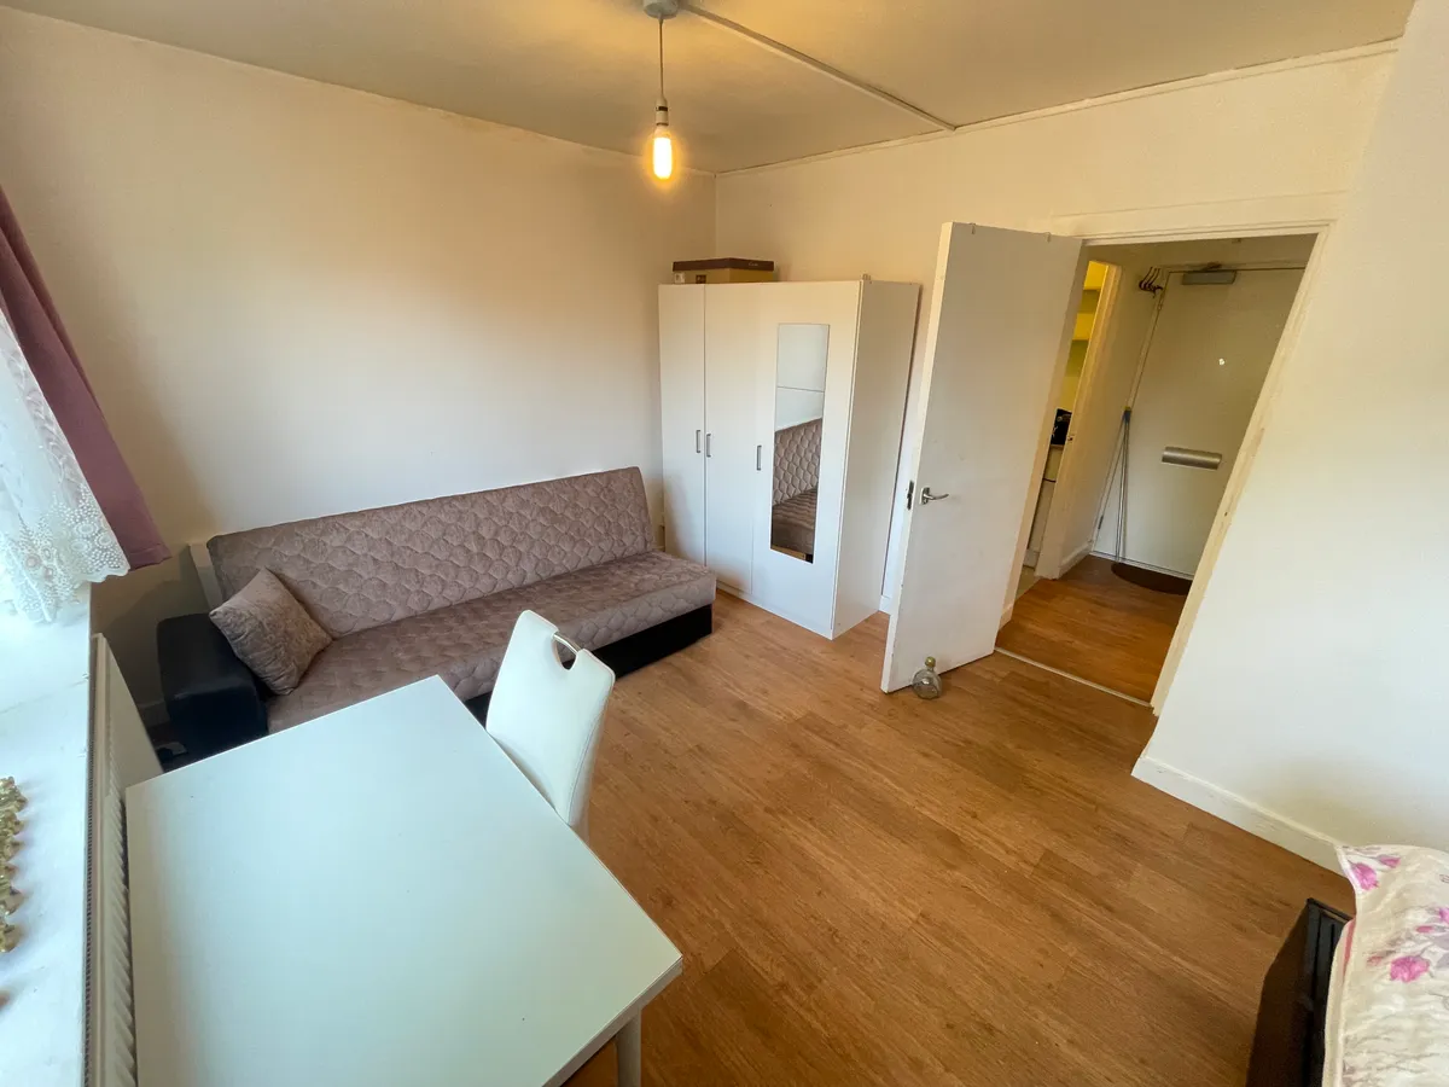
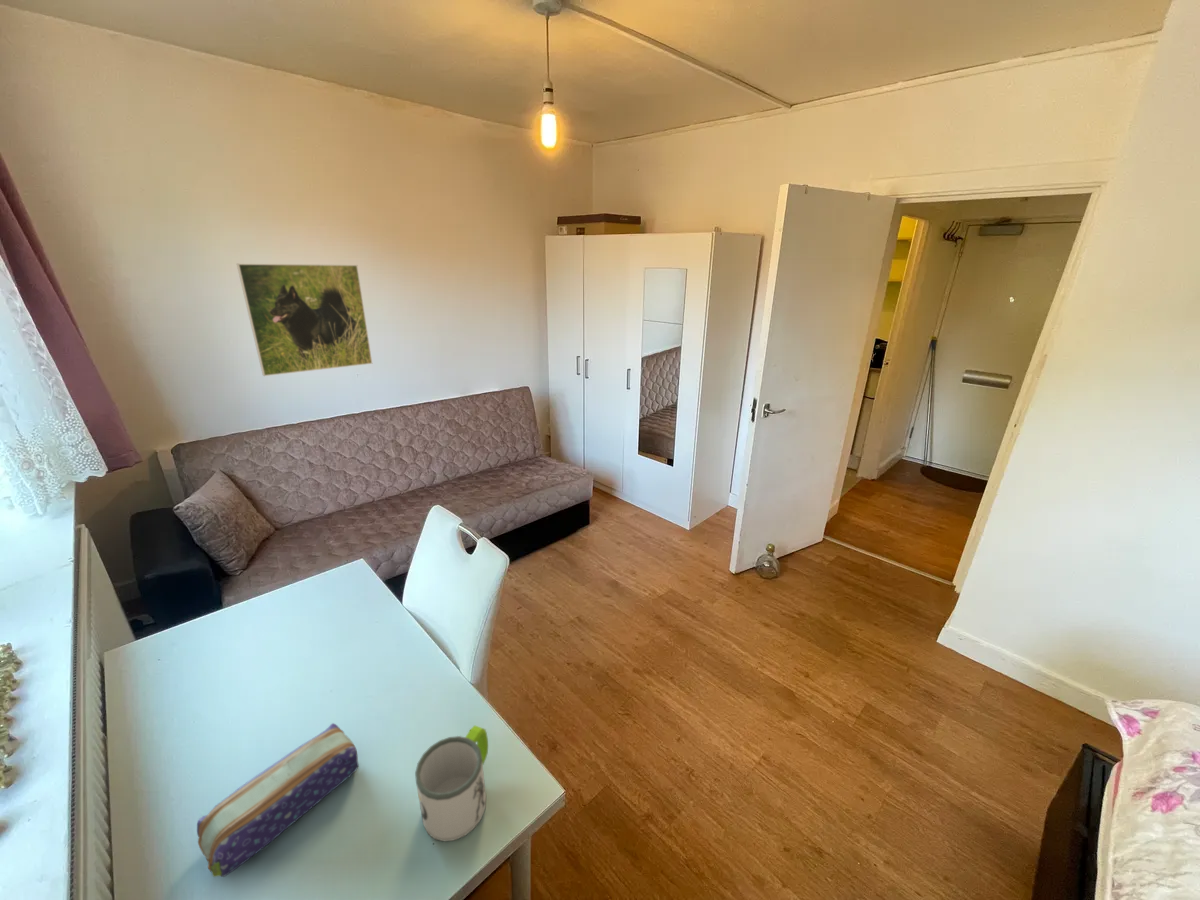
+ mug (459, 774)
+ pencil case (283, 792)
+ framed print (311, 318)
